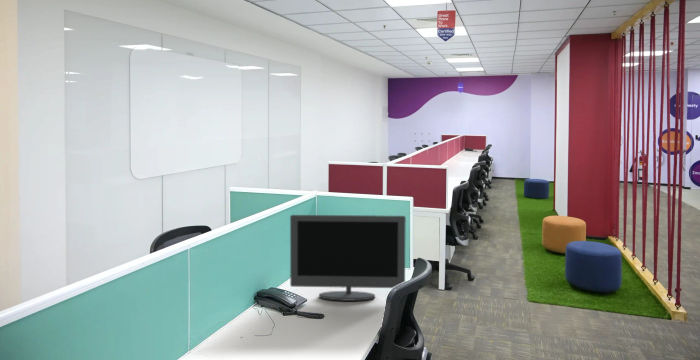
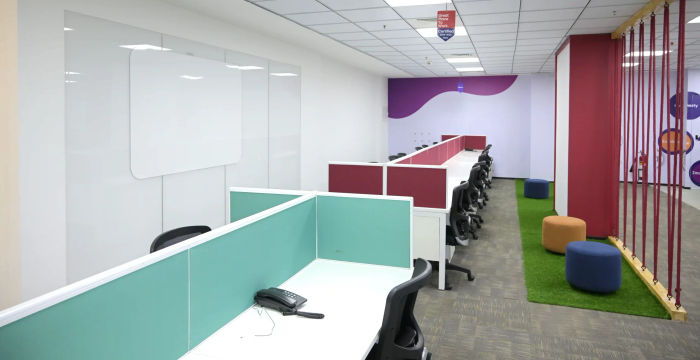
- monitor (347, 256)
